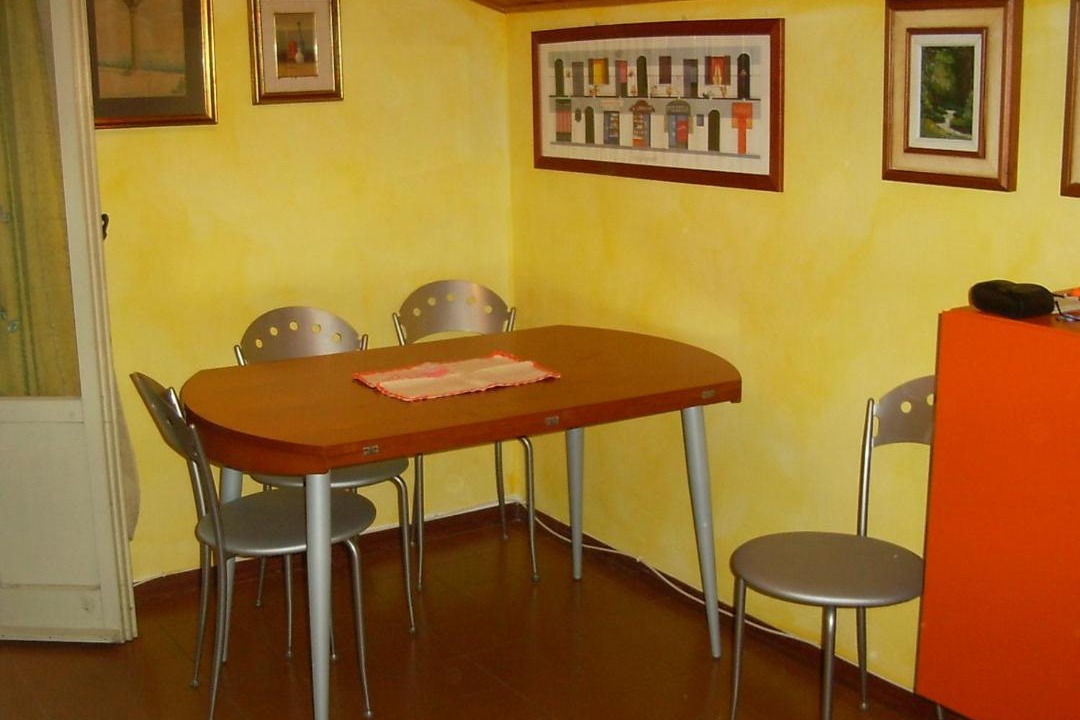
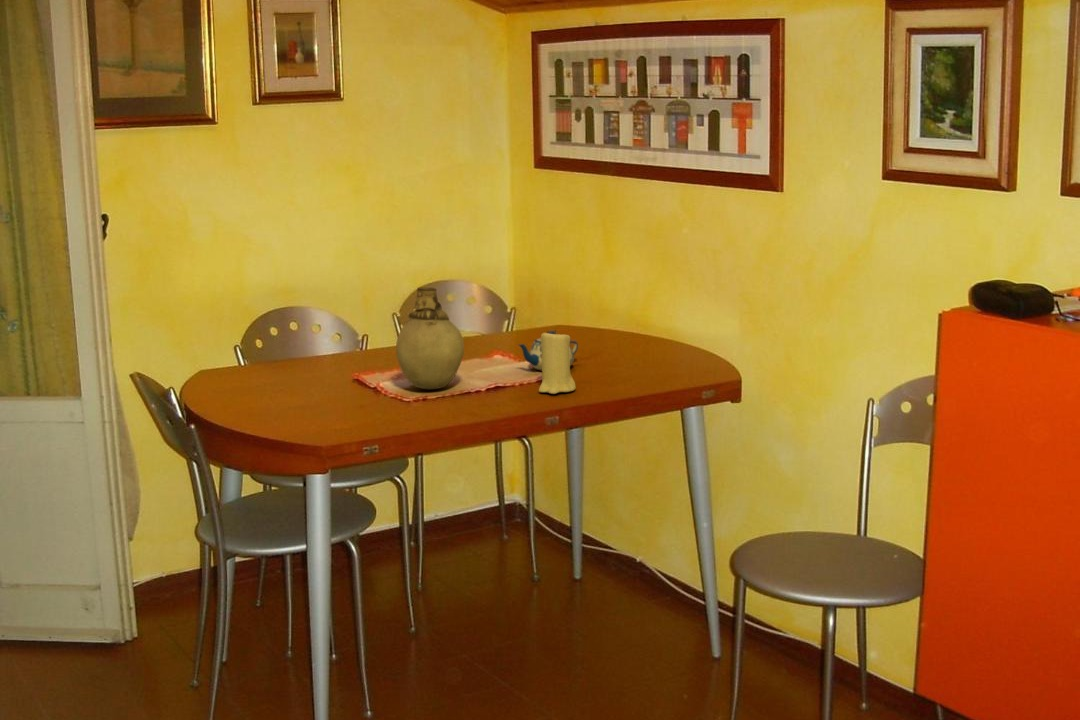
+ candle (556, 360)
+ vase (430, 338)
+ teapot (540, 350)
